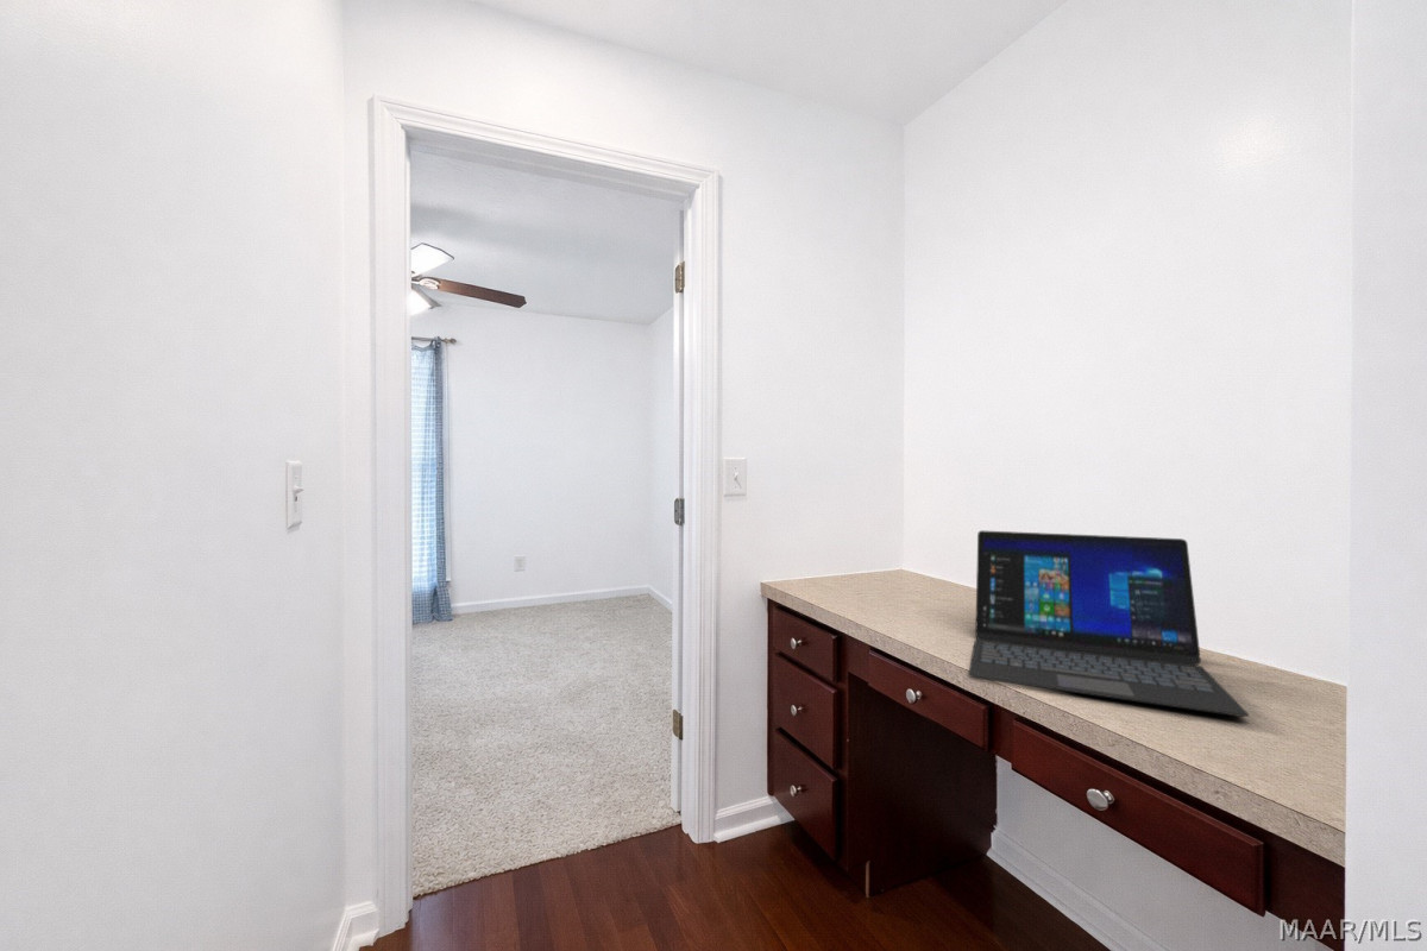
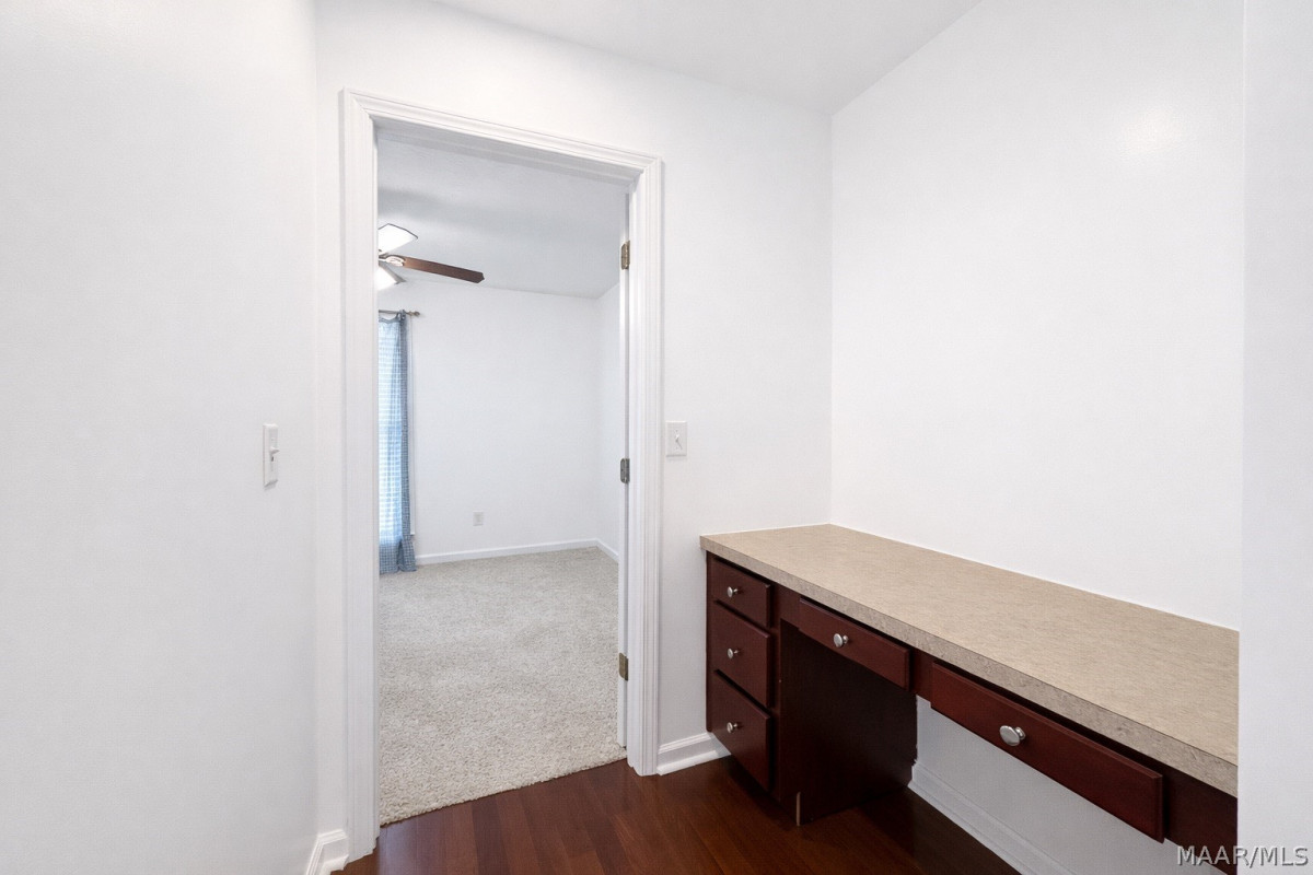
- laptop (1083, 603)
